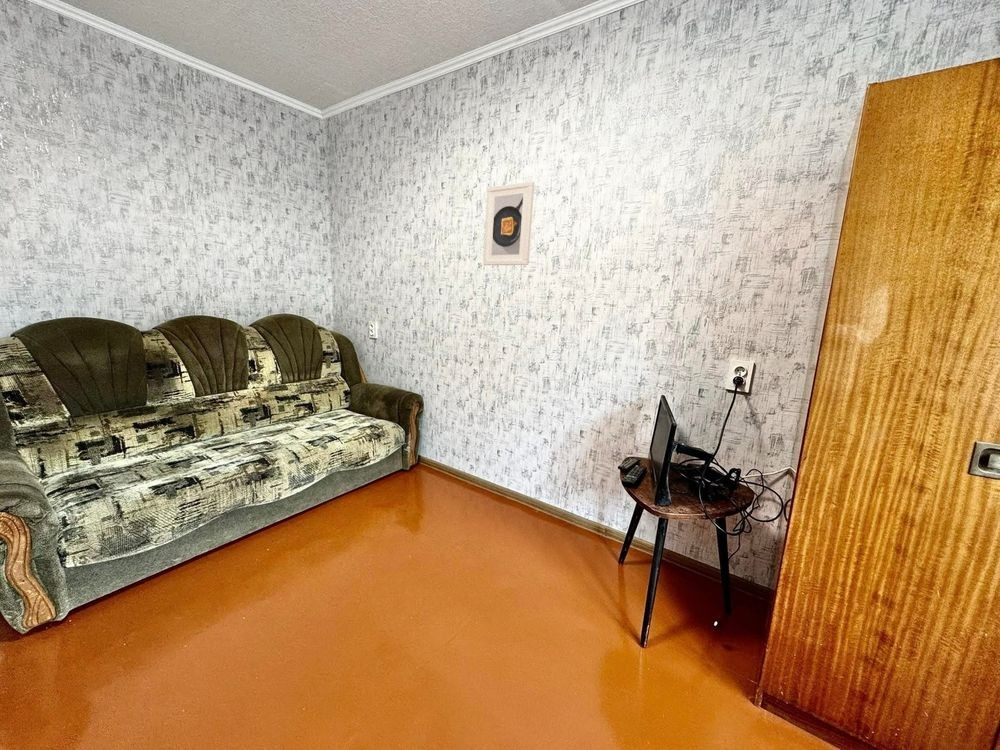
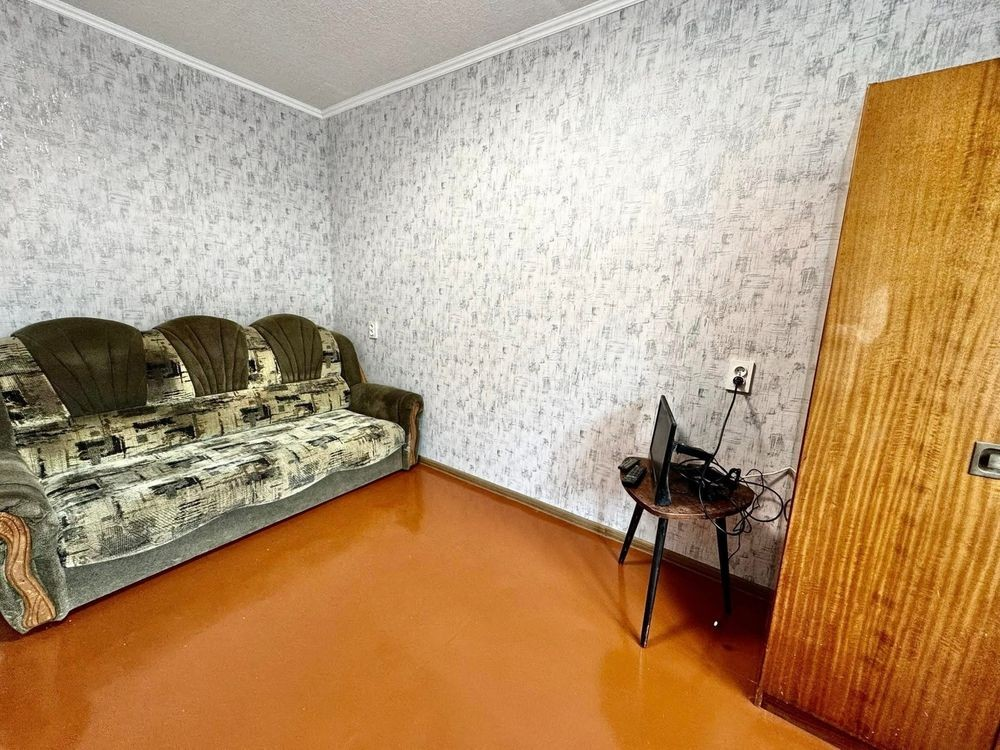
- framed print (507, 225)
